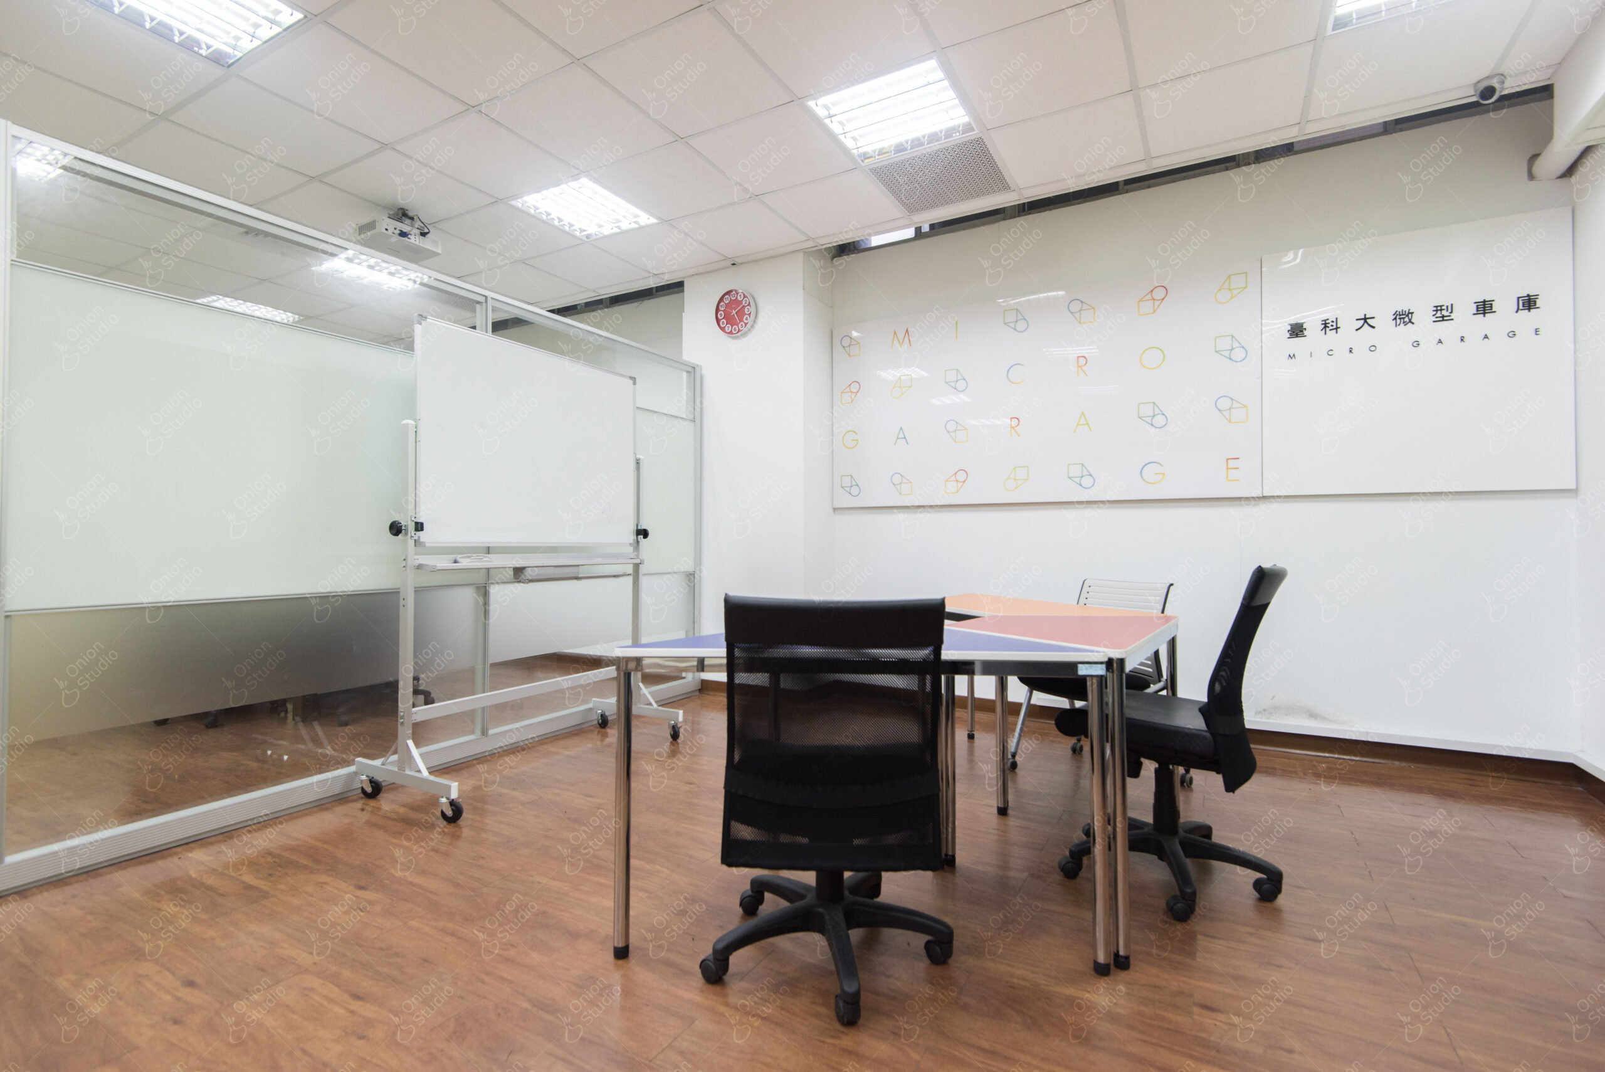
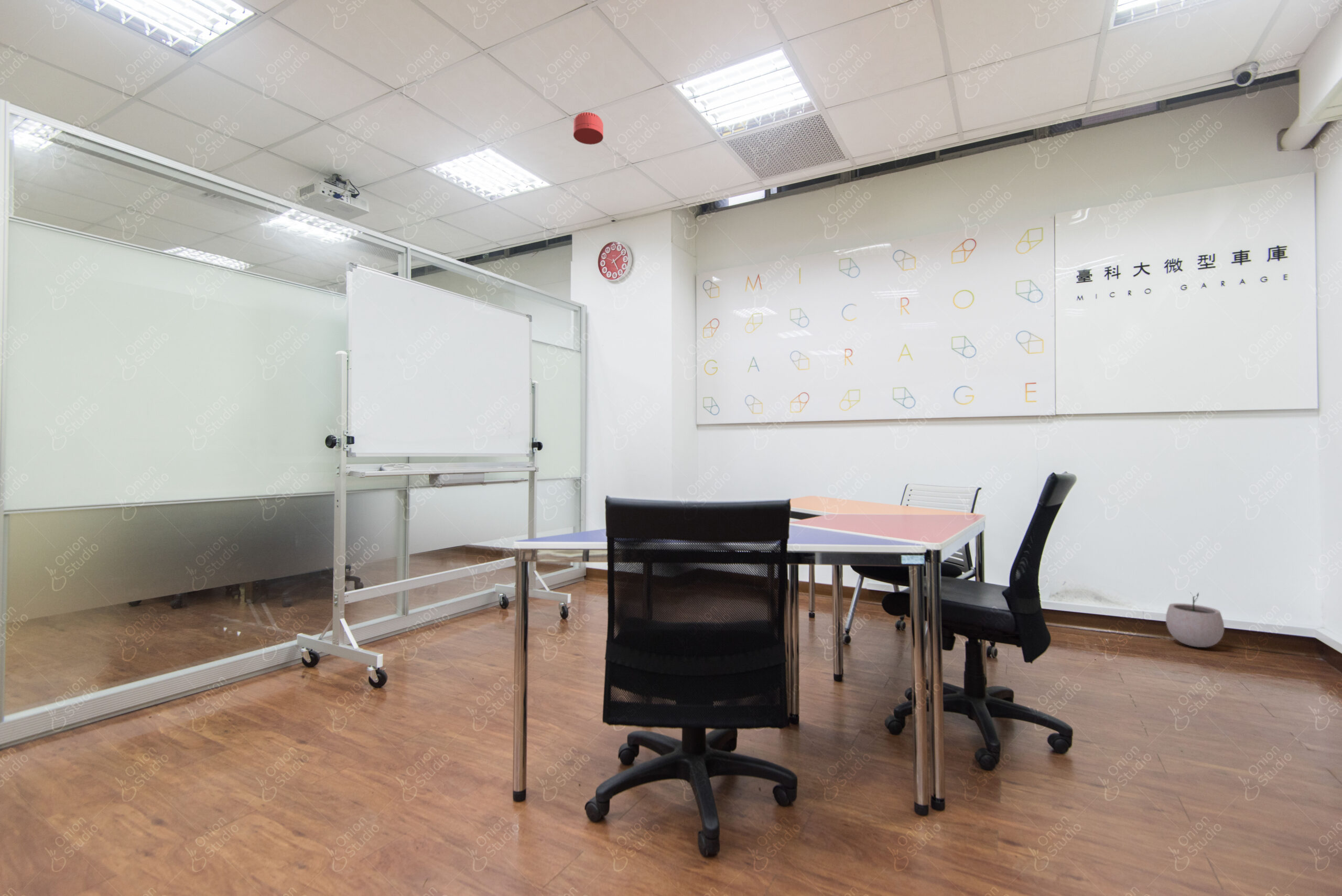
+ plant pot (1194, 618)
+ smoke detector (588, 127)
